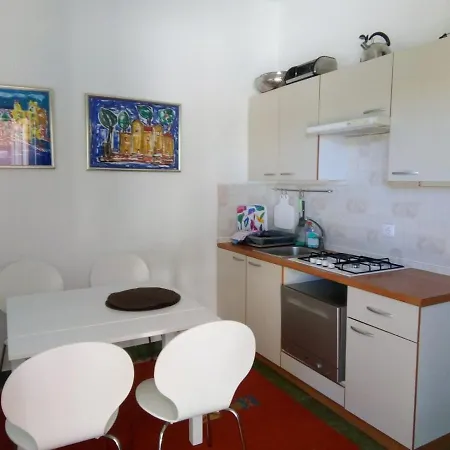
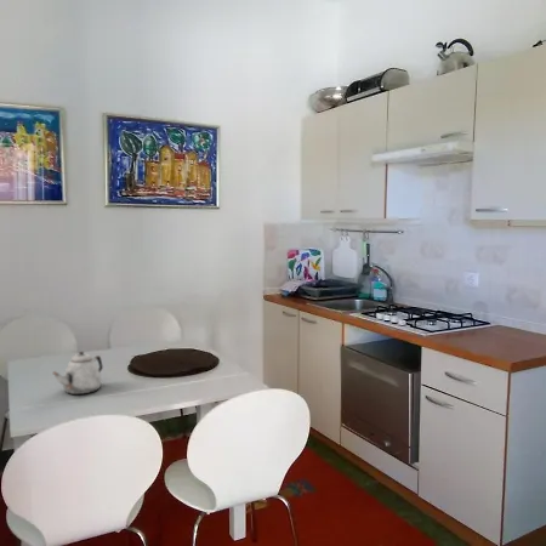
+ teapot (78, 371)
